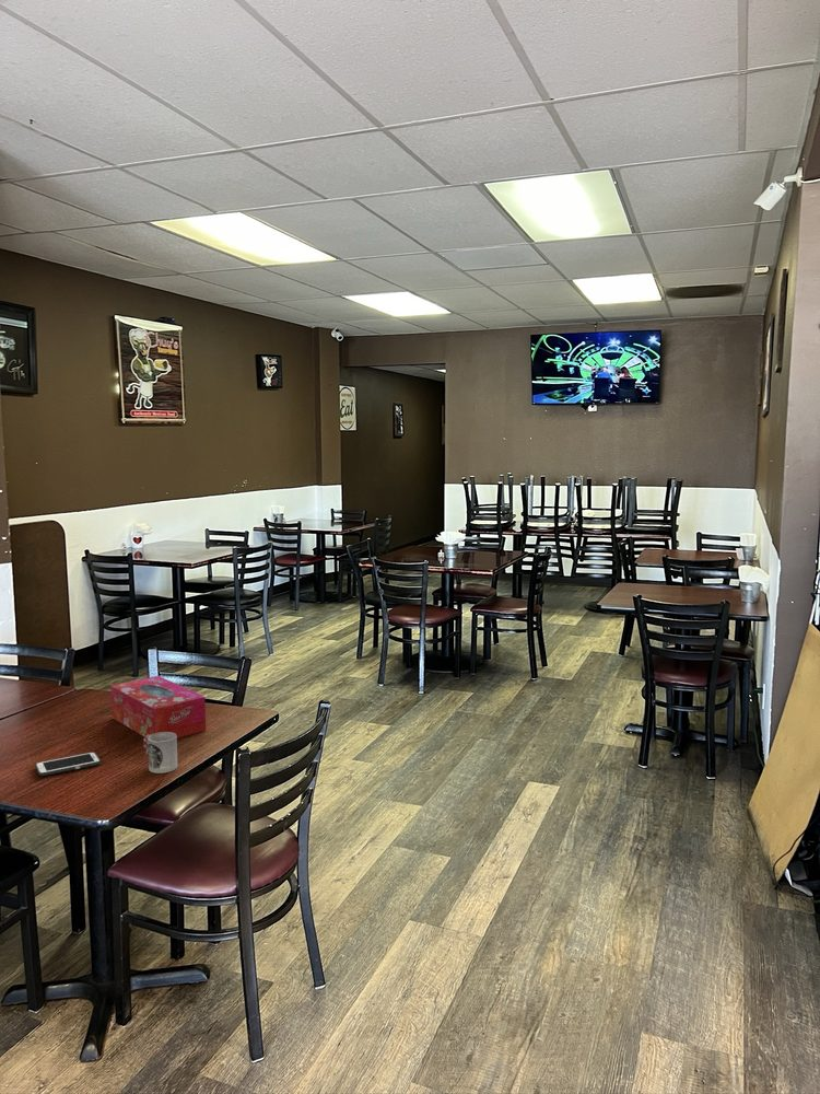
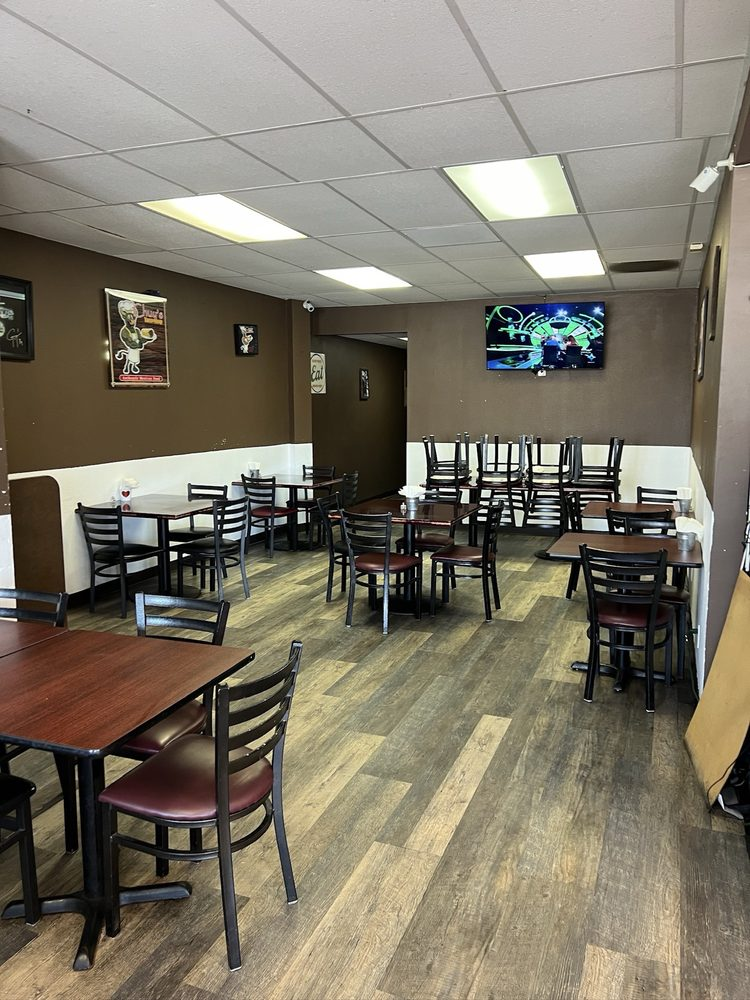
- tissue box (156, 707)
- cup (157, 750)
- cell phone (68, 764)
